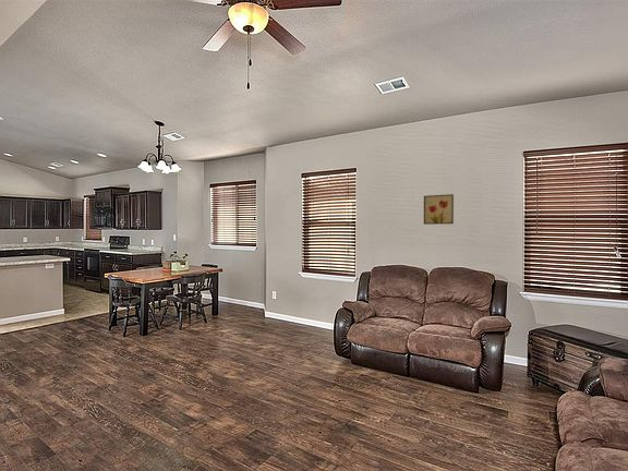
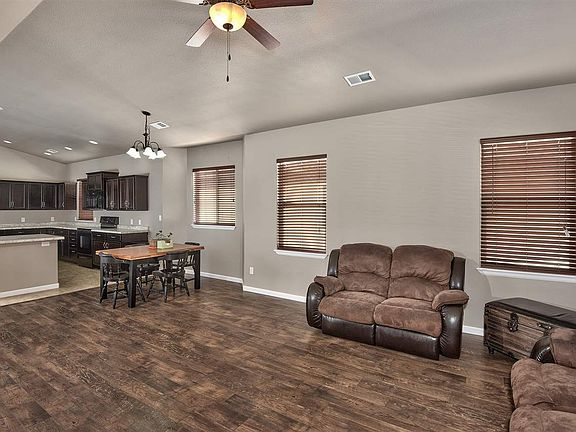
- wall art (438, 209)
